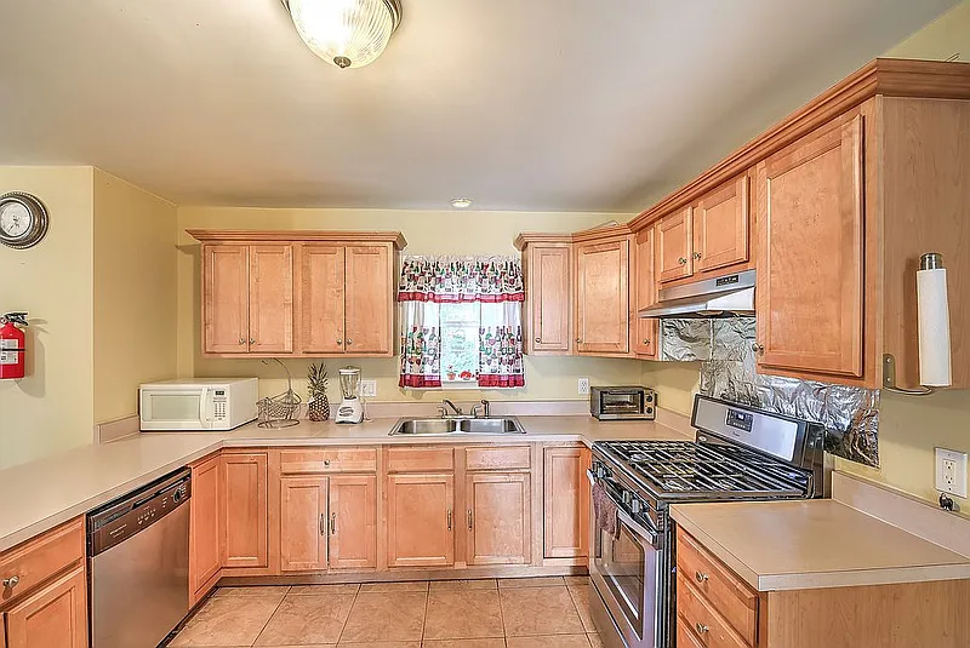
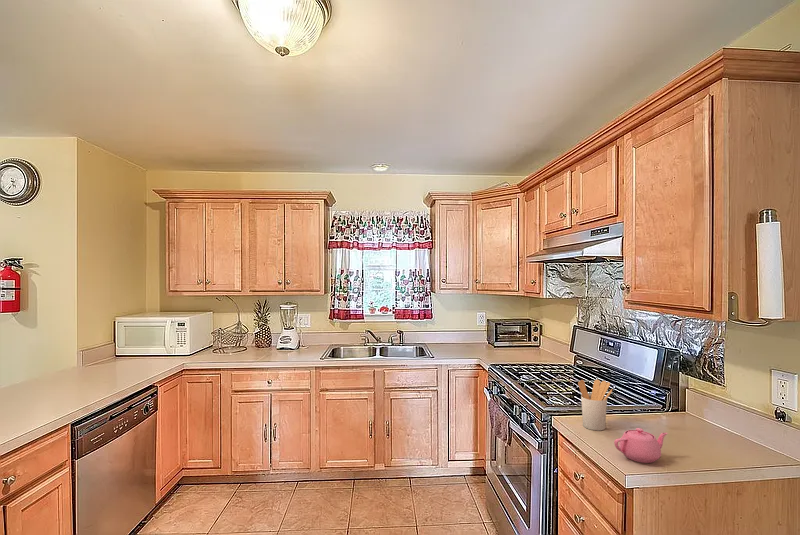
+ utensil holder (596, 403)
+ teapot (641, 443)
